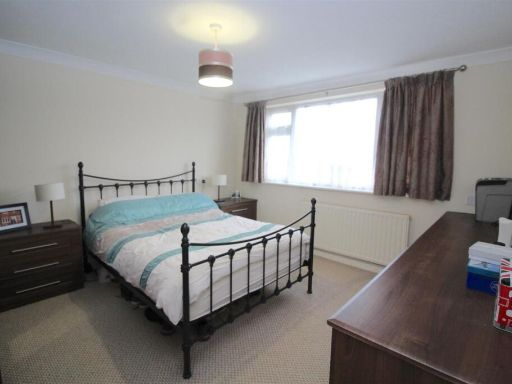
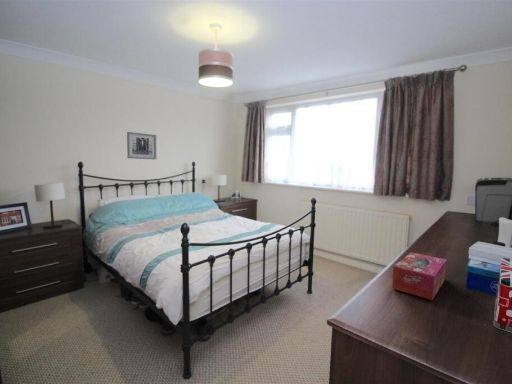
+ wall art (142, 146)
+ tissue box (420, 273)
